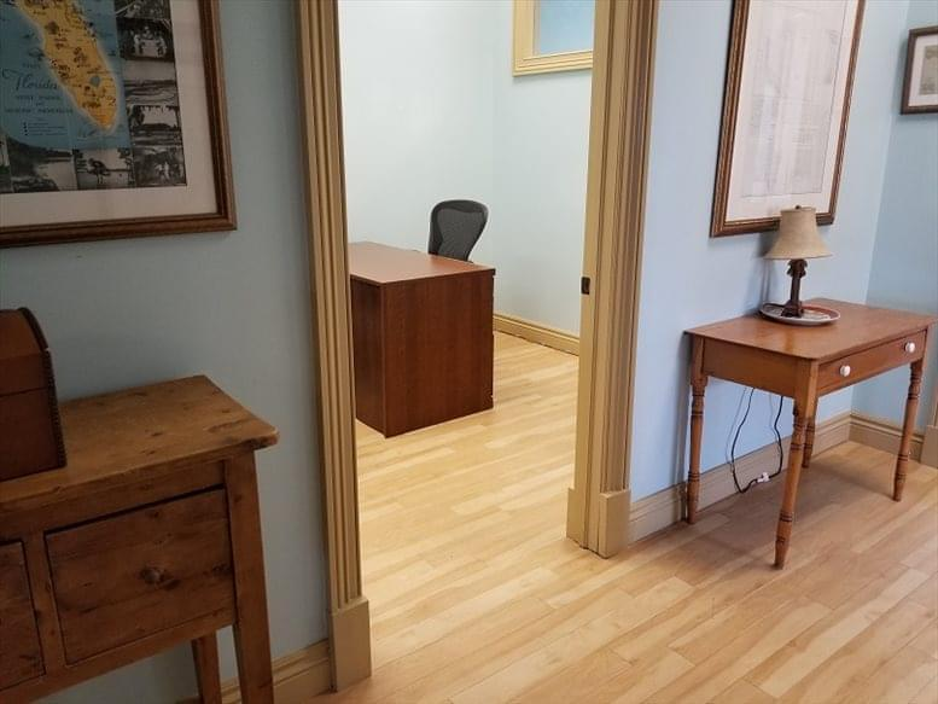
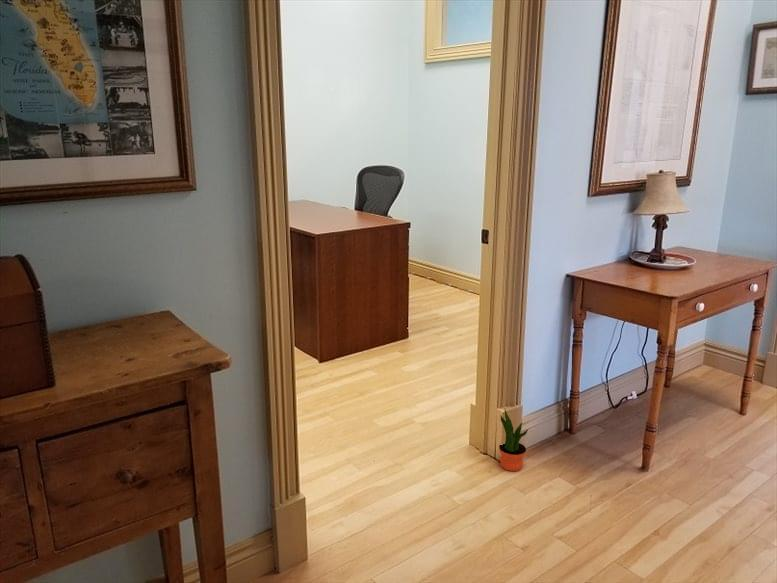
+ potted plant (511, 439)
